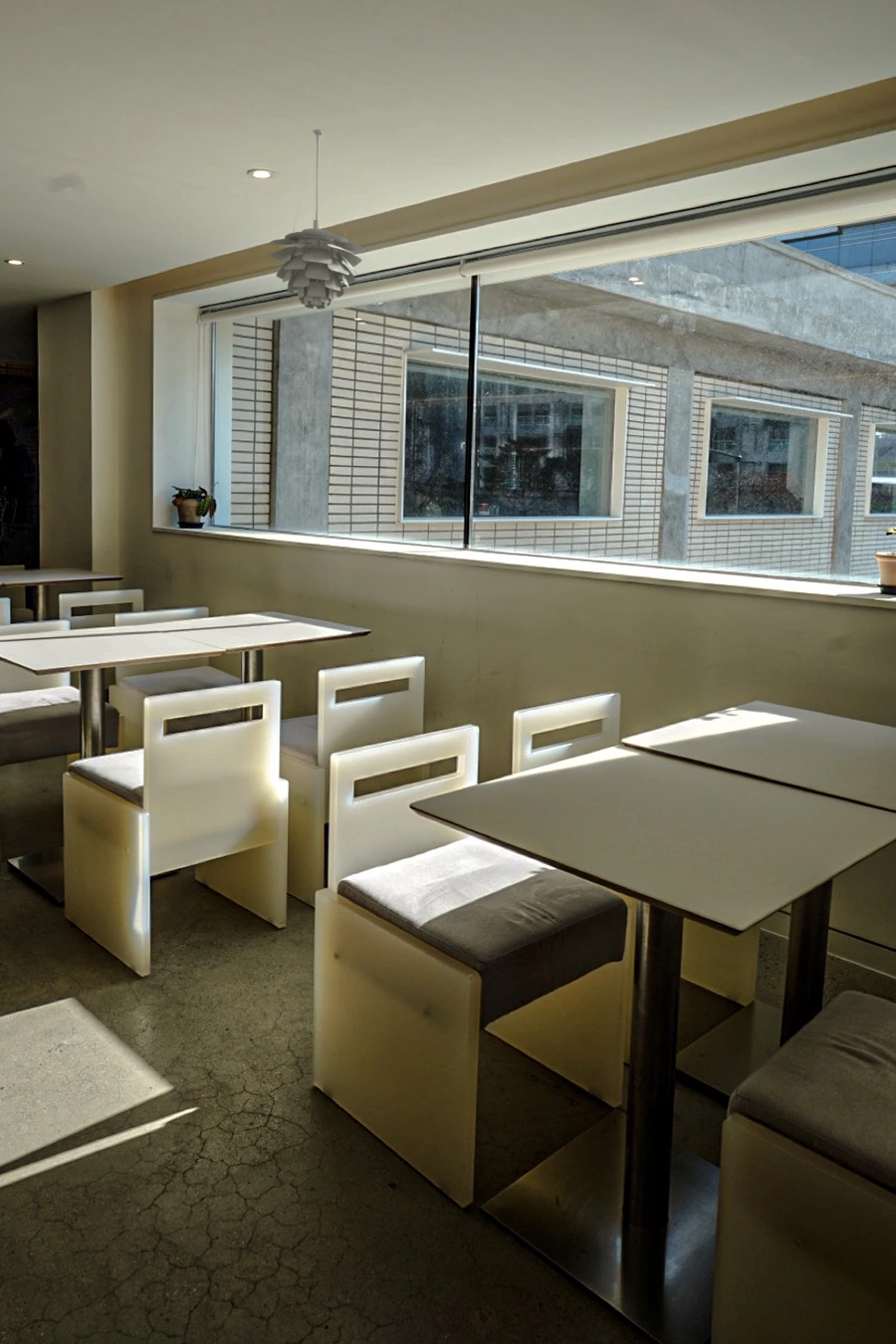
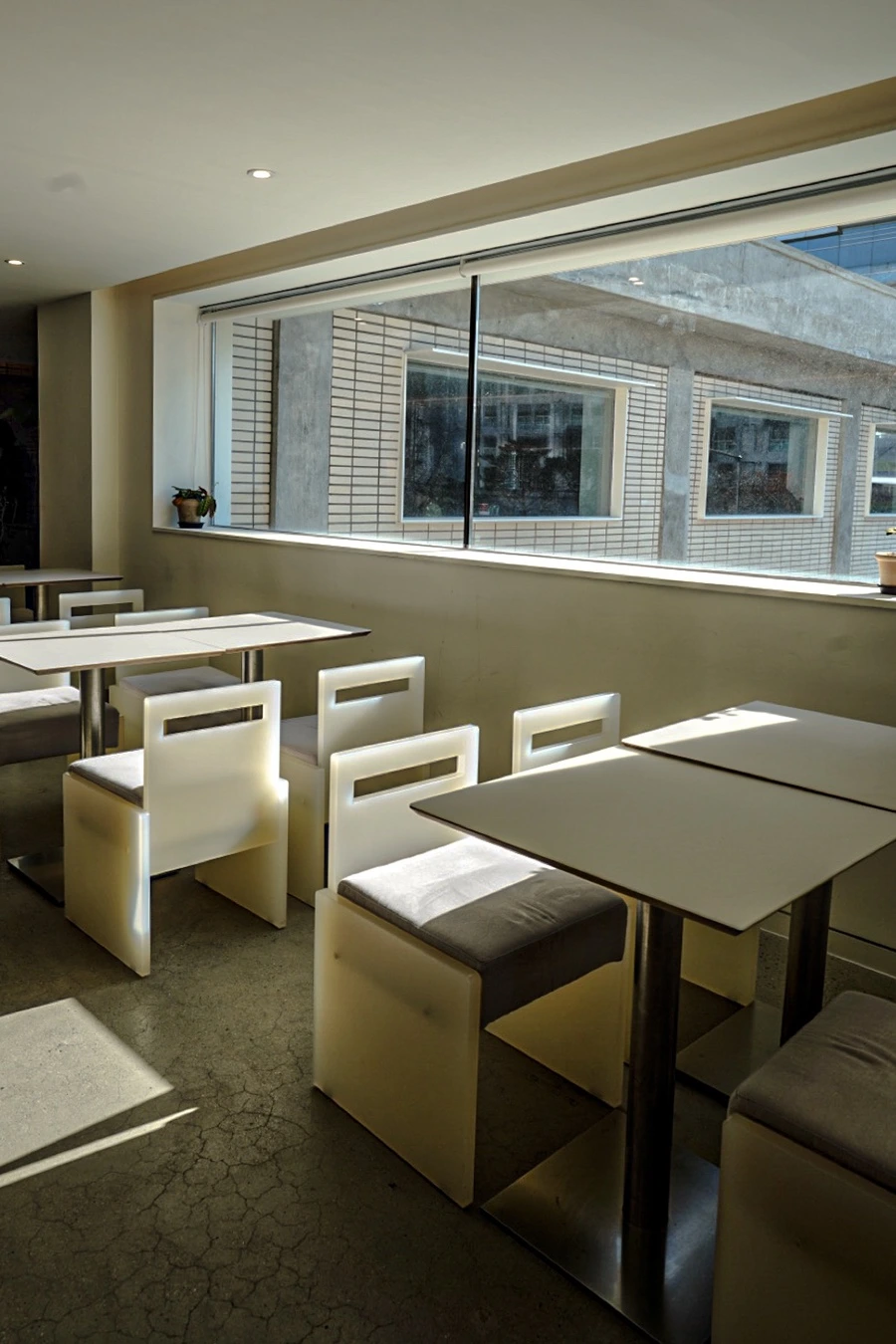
- pendant light (318, 220)
